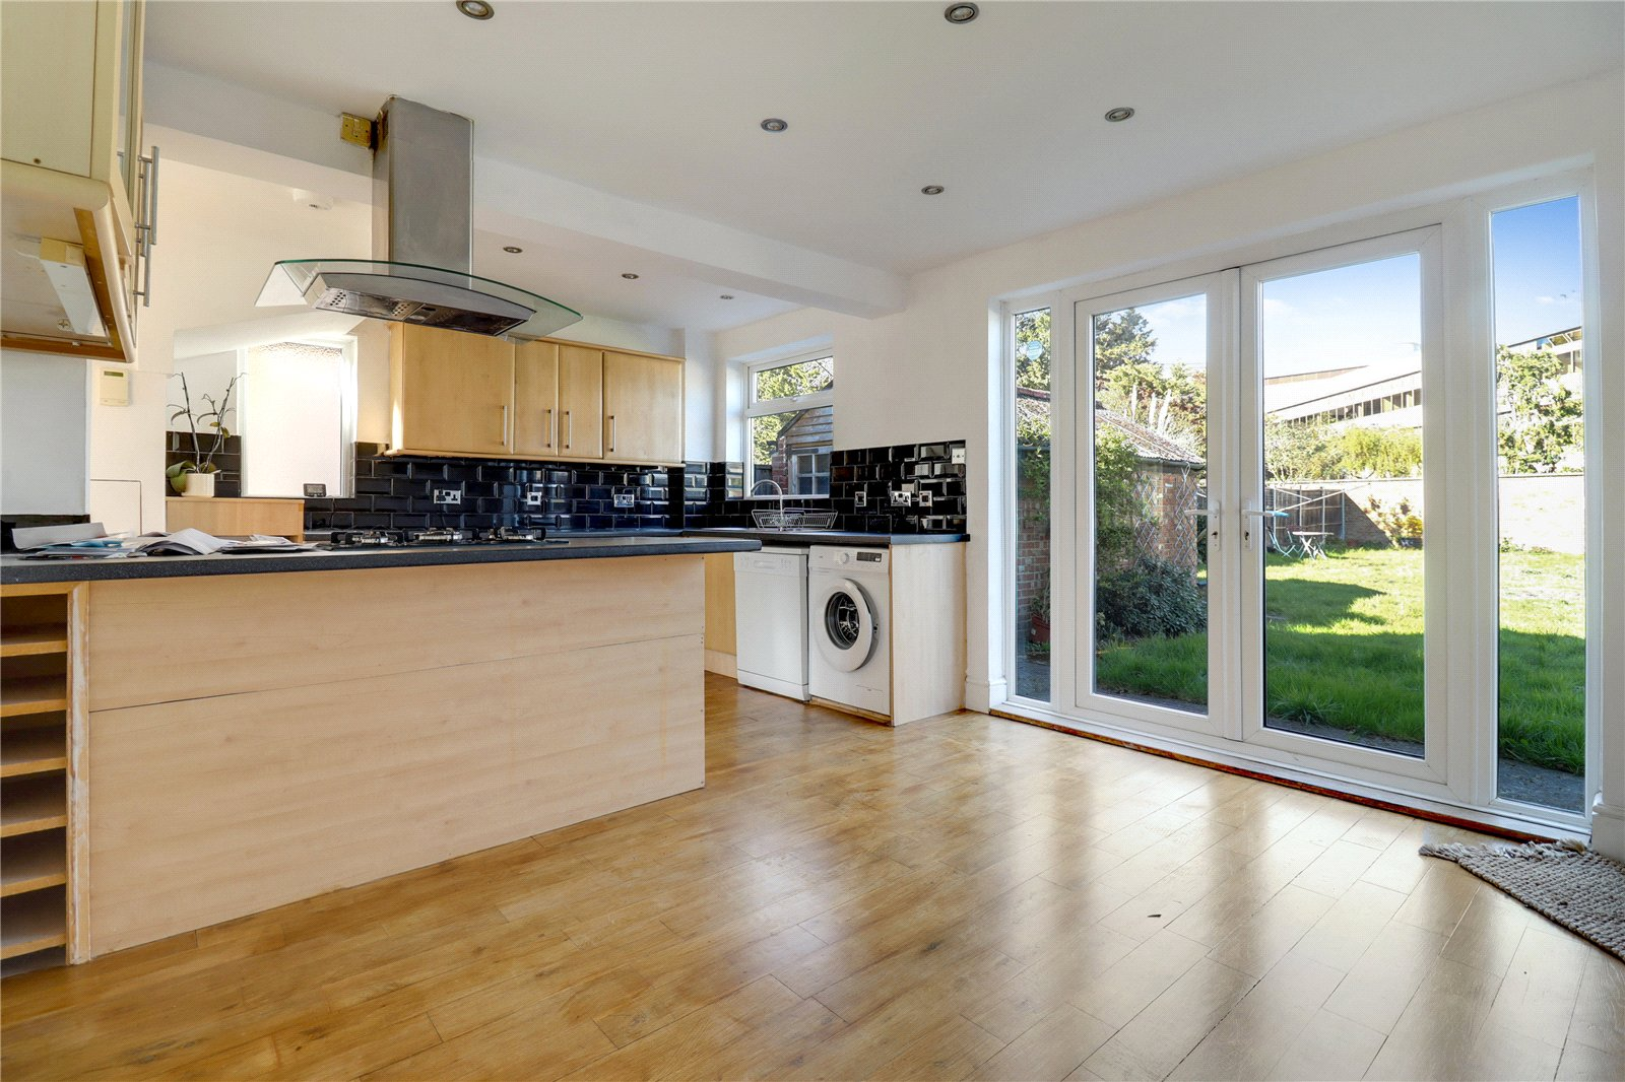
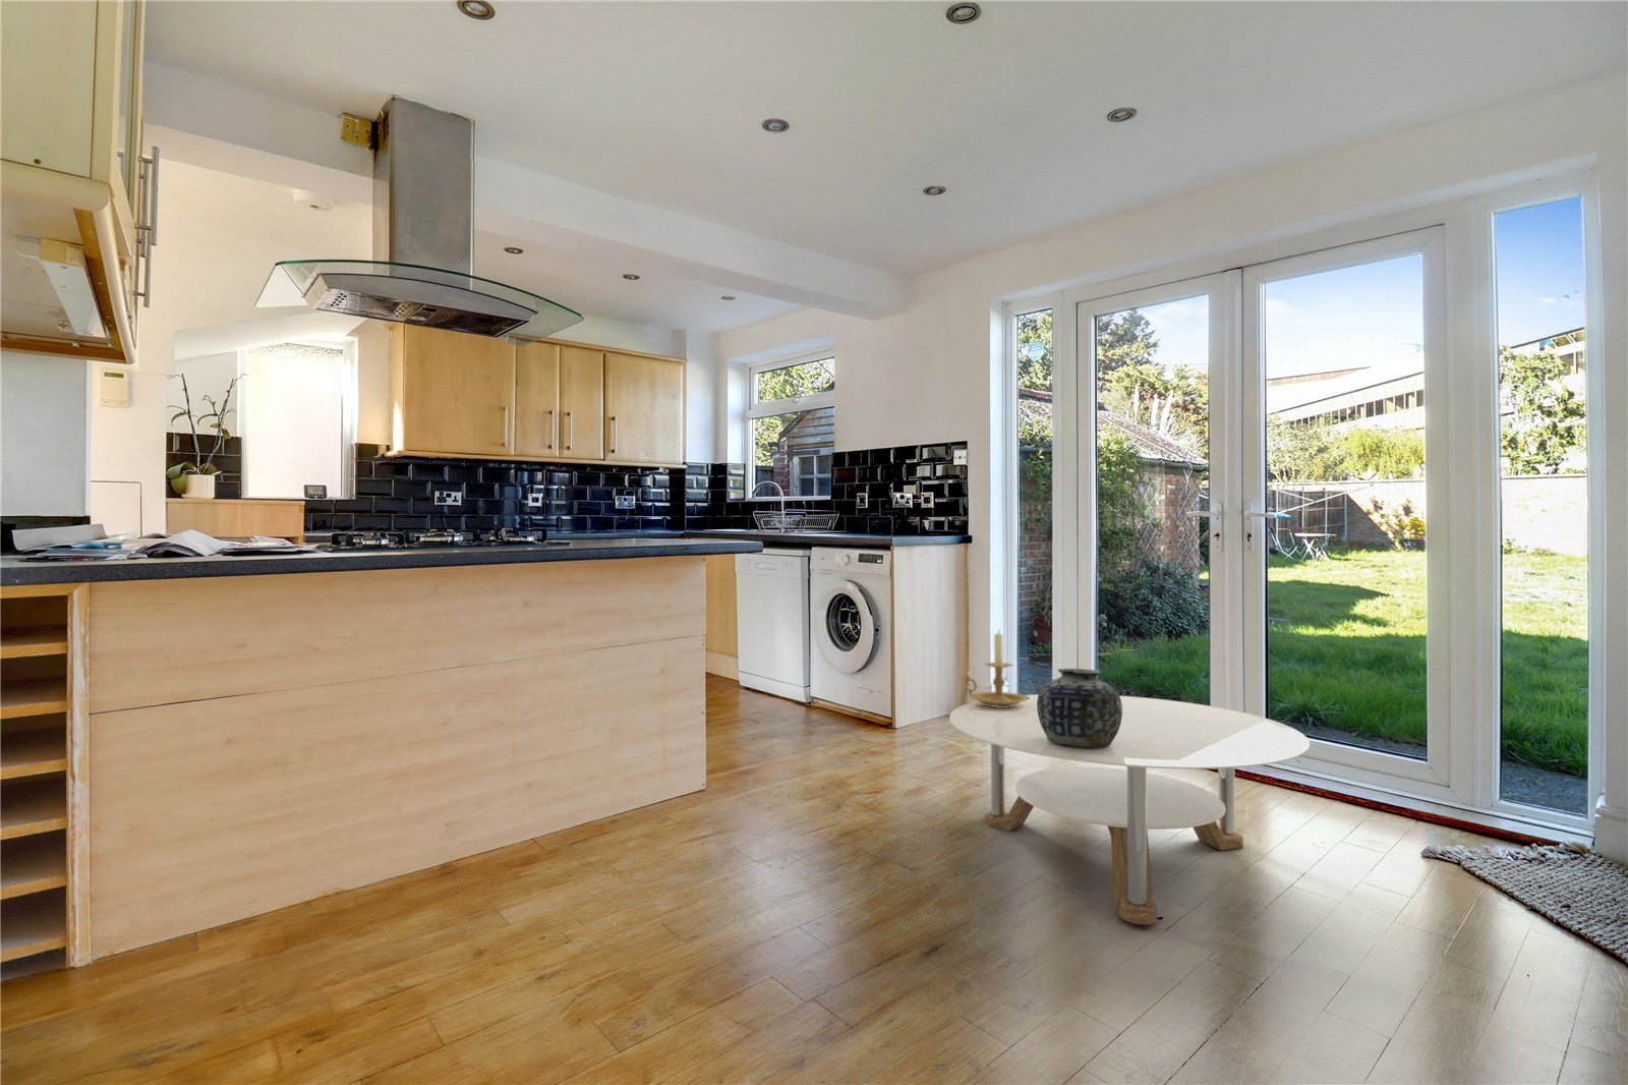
+ vase (1078, 705)
+ candle holder (999, 667)
+ round table (1116, 788)
